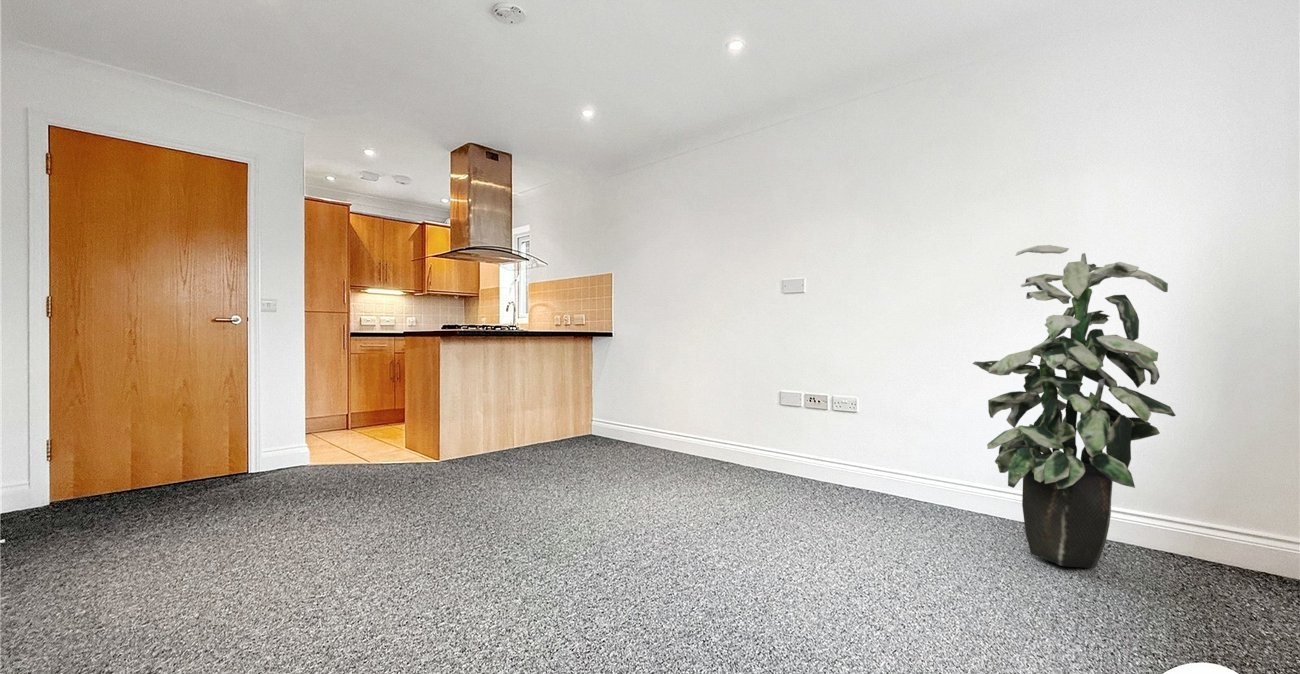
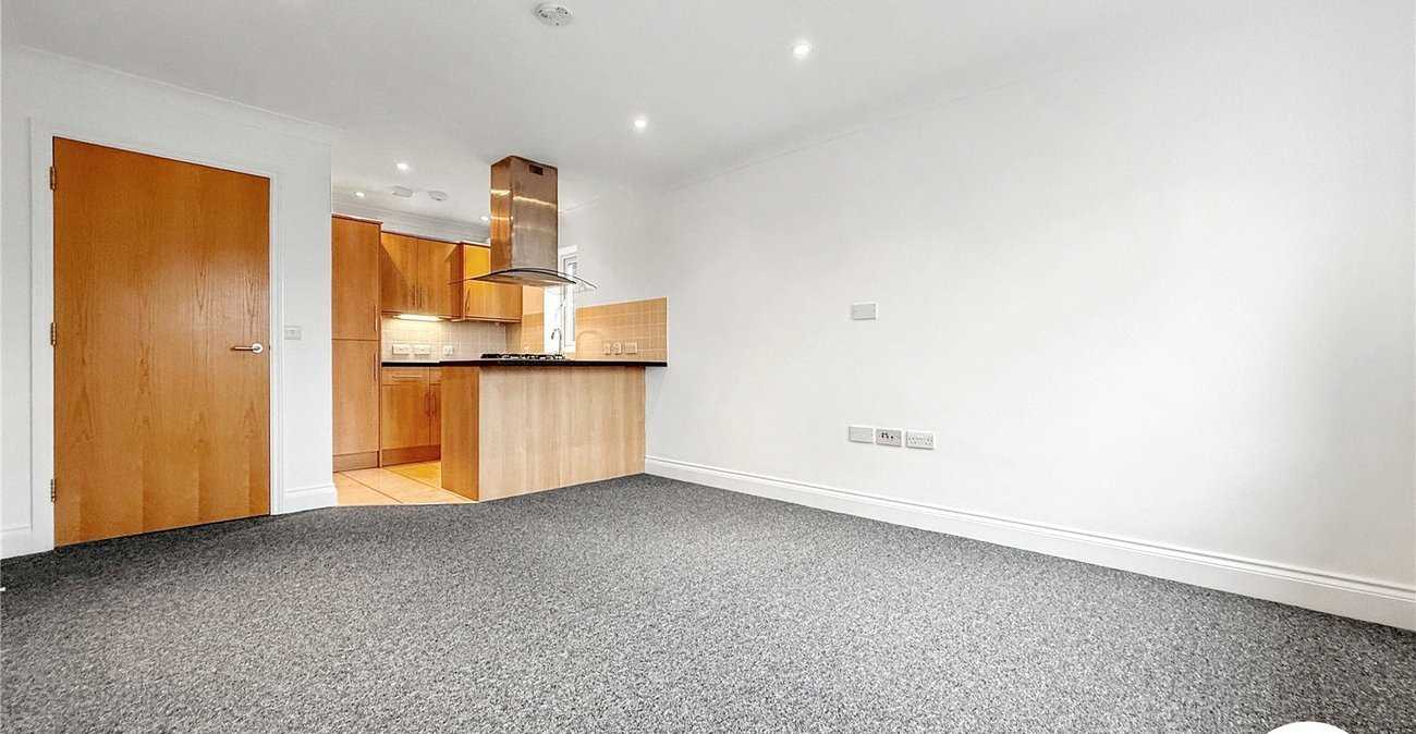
- indoor plant (1063, 402)
